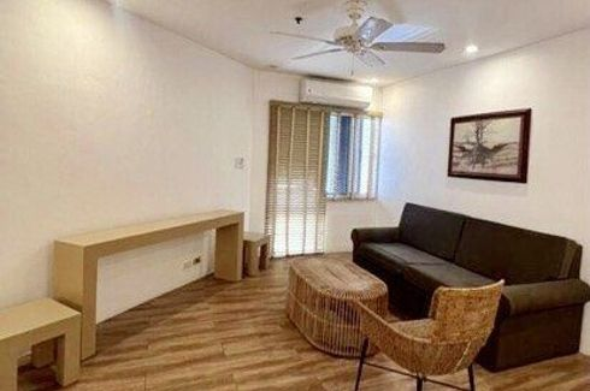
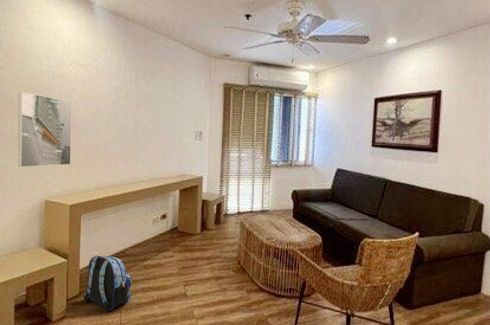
+ backpack (109, 278)
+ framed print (46, 131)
